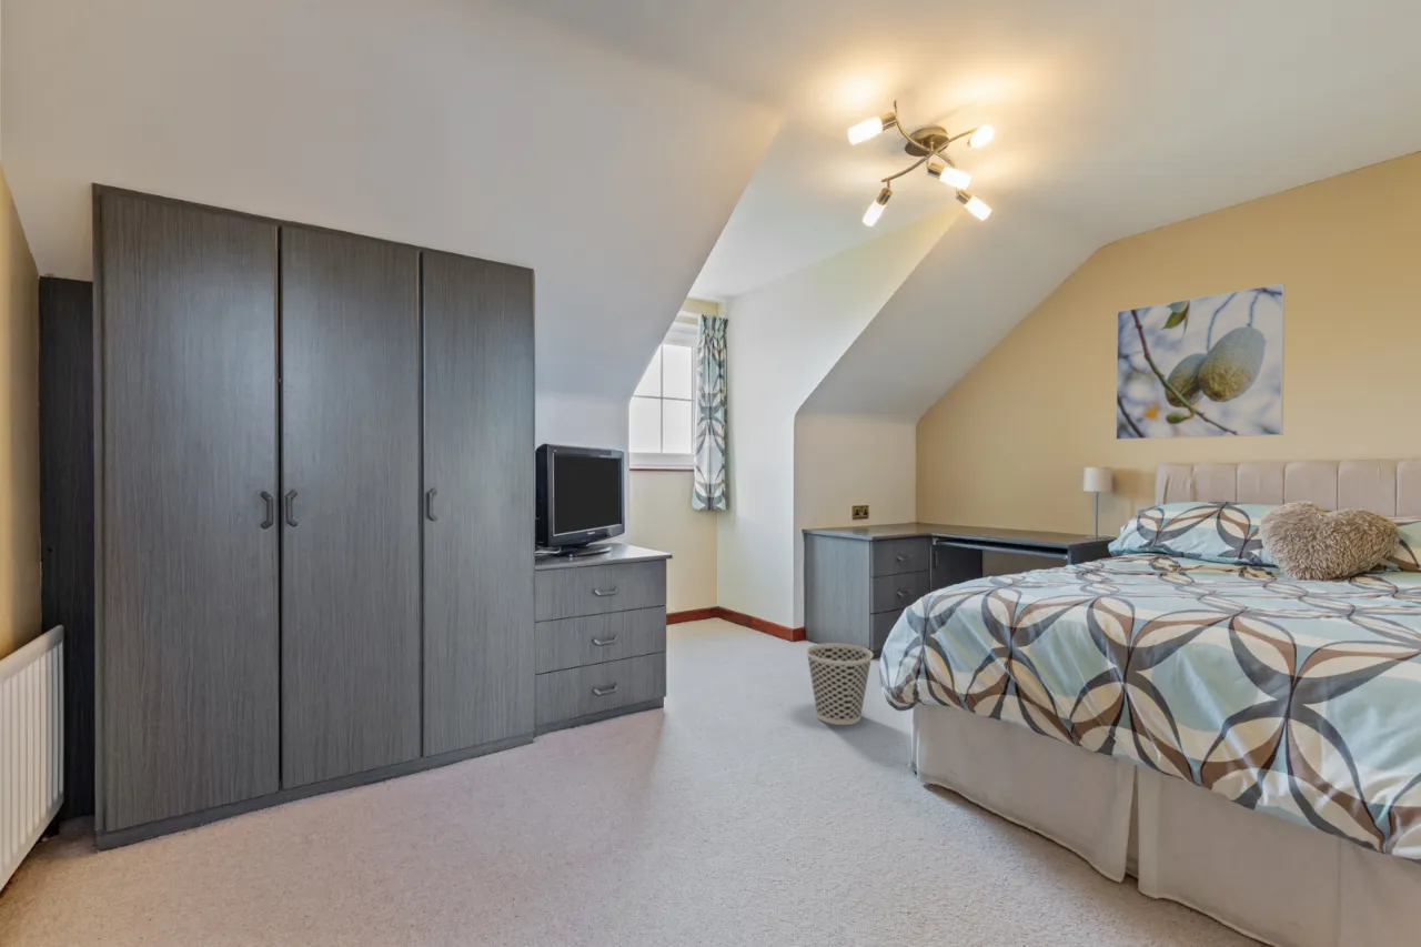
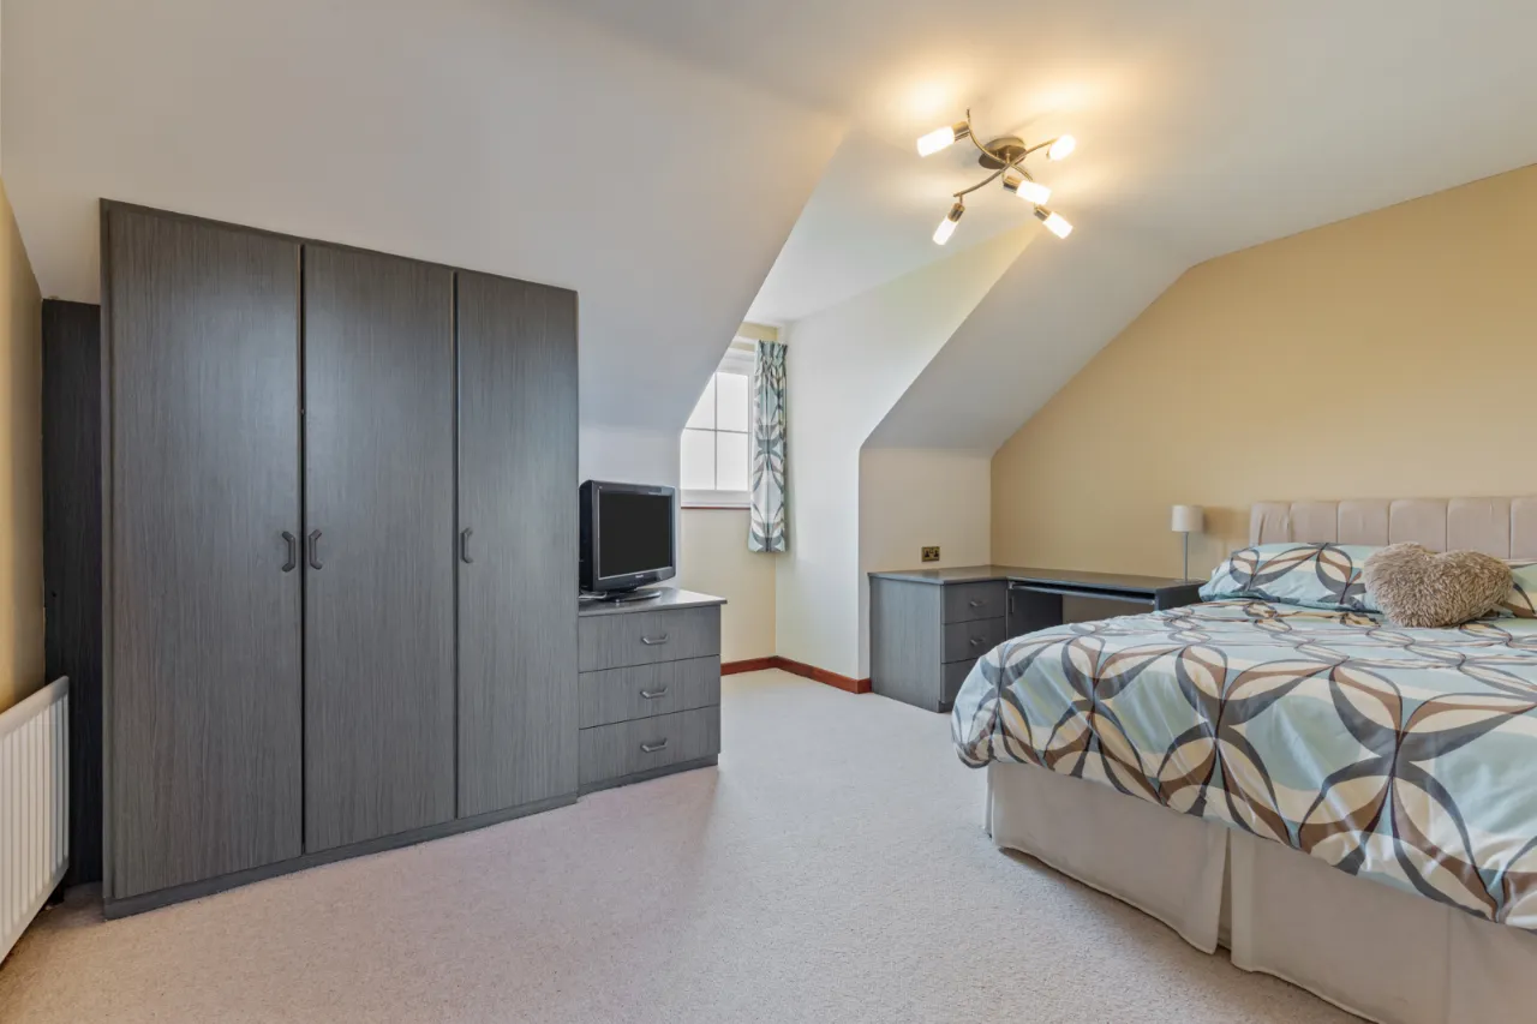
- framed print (1193, 367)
- wastebasket (838, 684)
